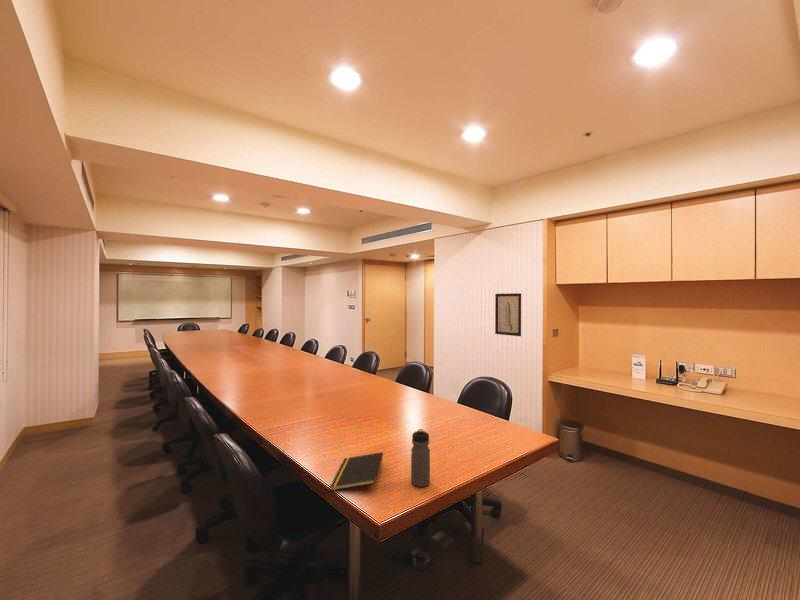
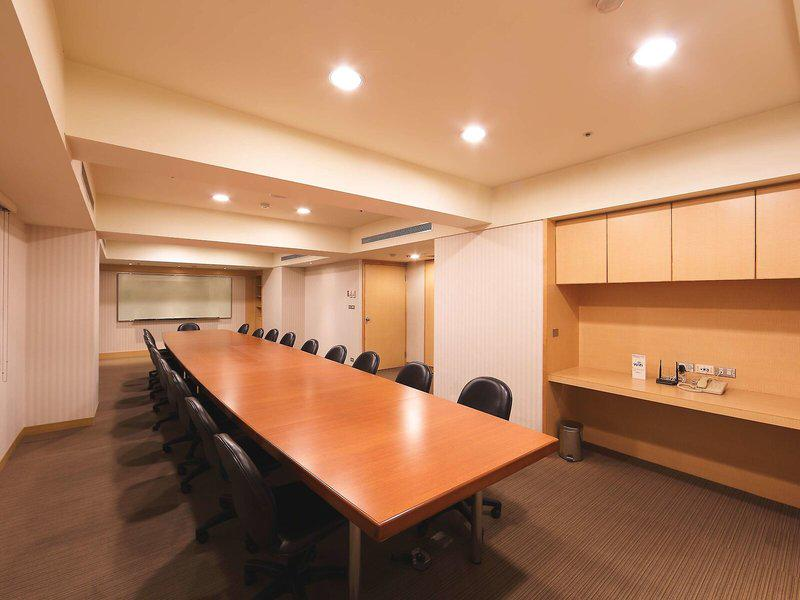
- water bottle (420, 456)
- wall art (507, 314)
- notepad (358, 469)
